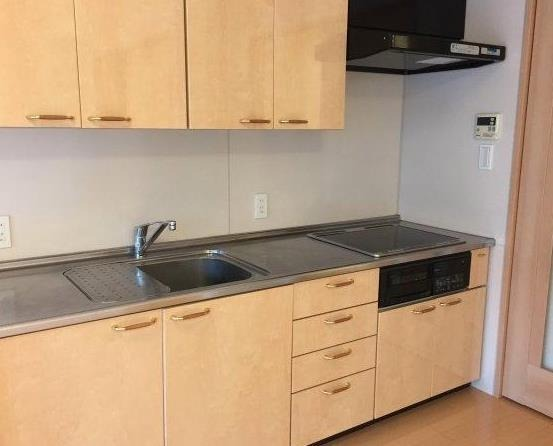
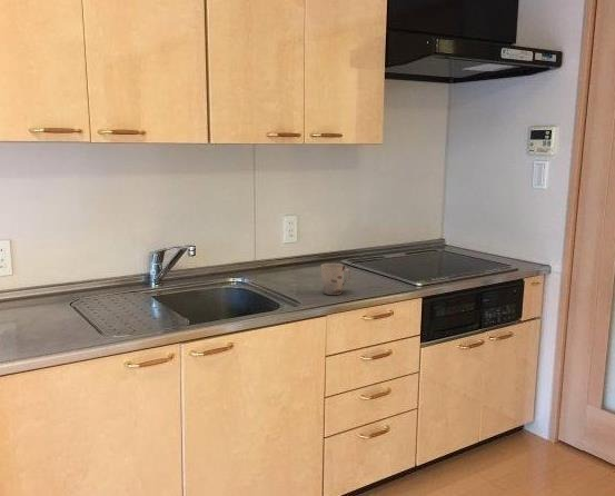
+ cup (336, 278)
